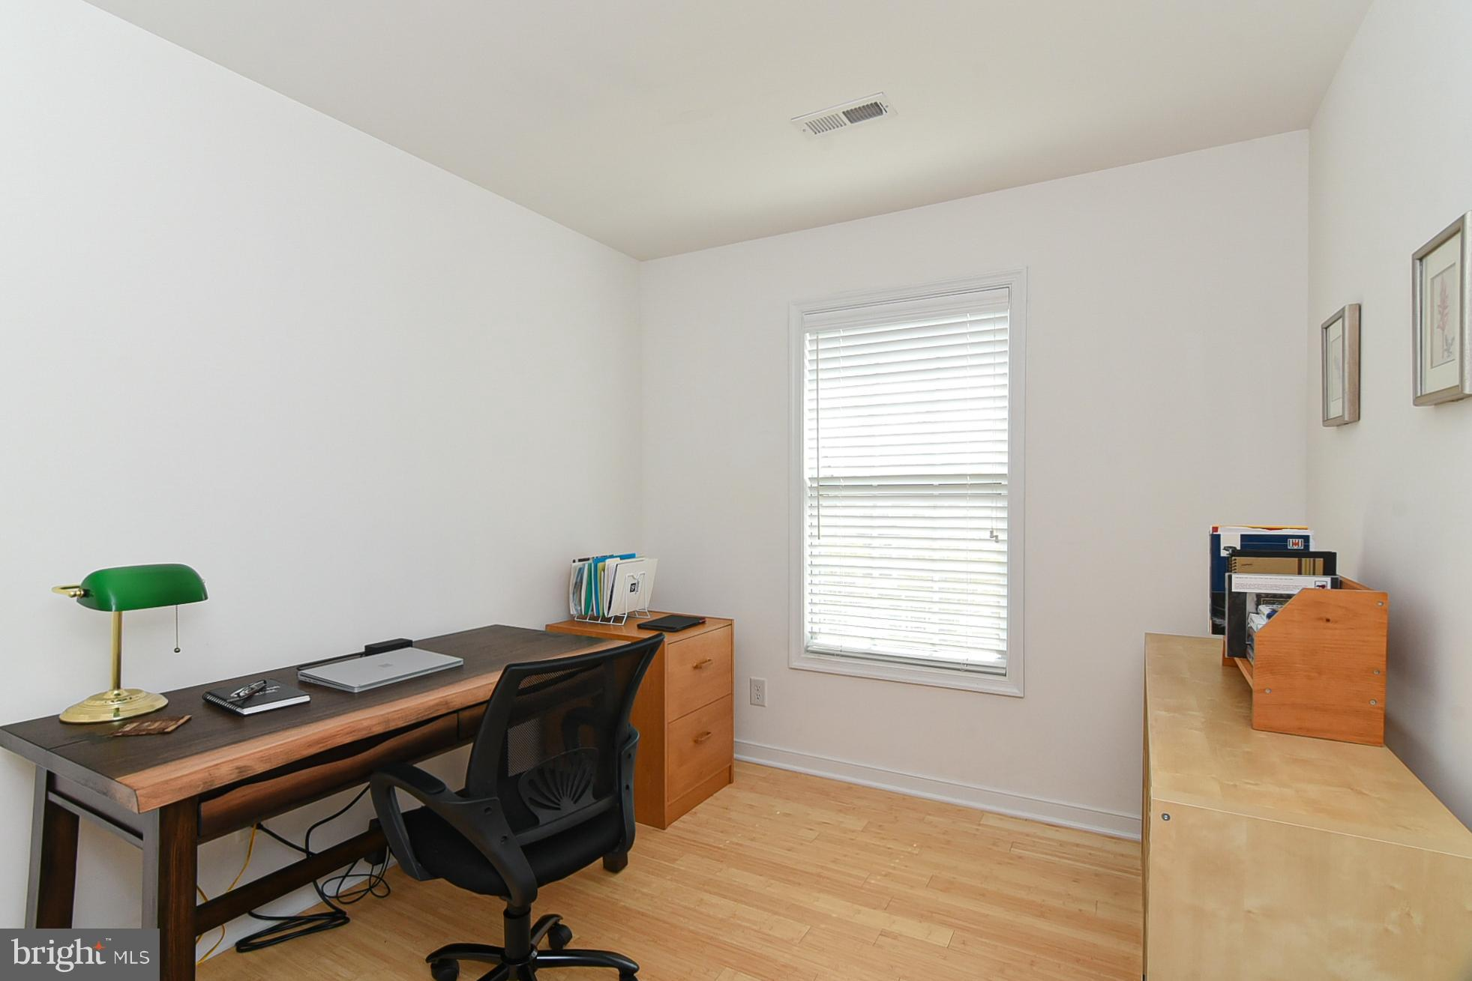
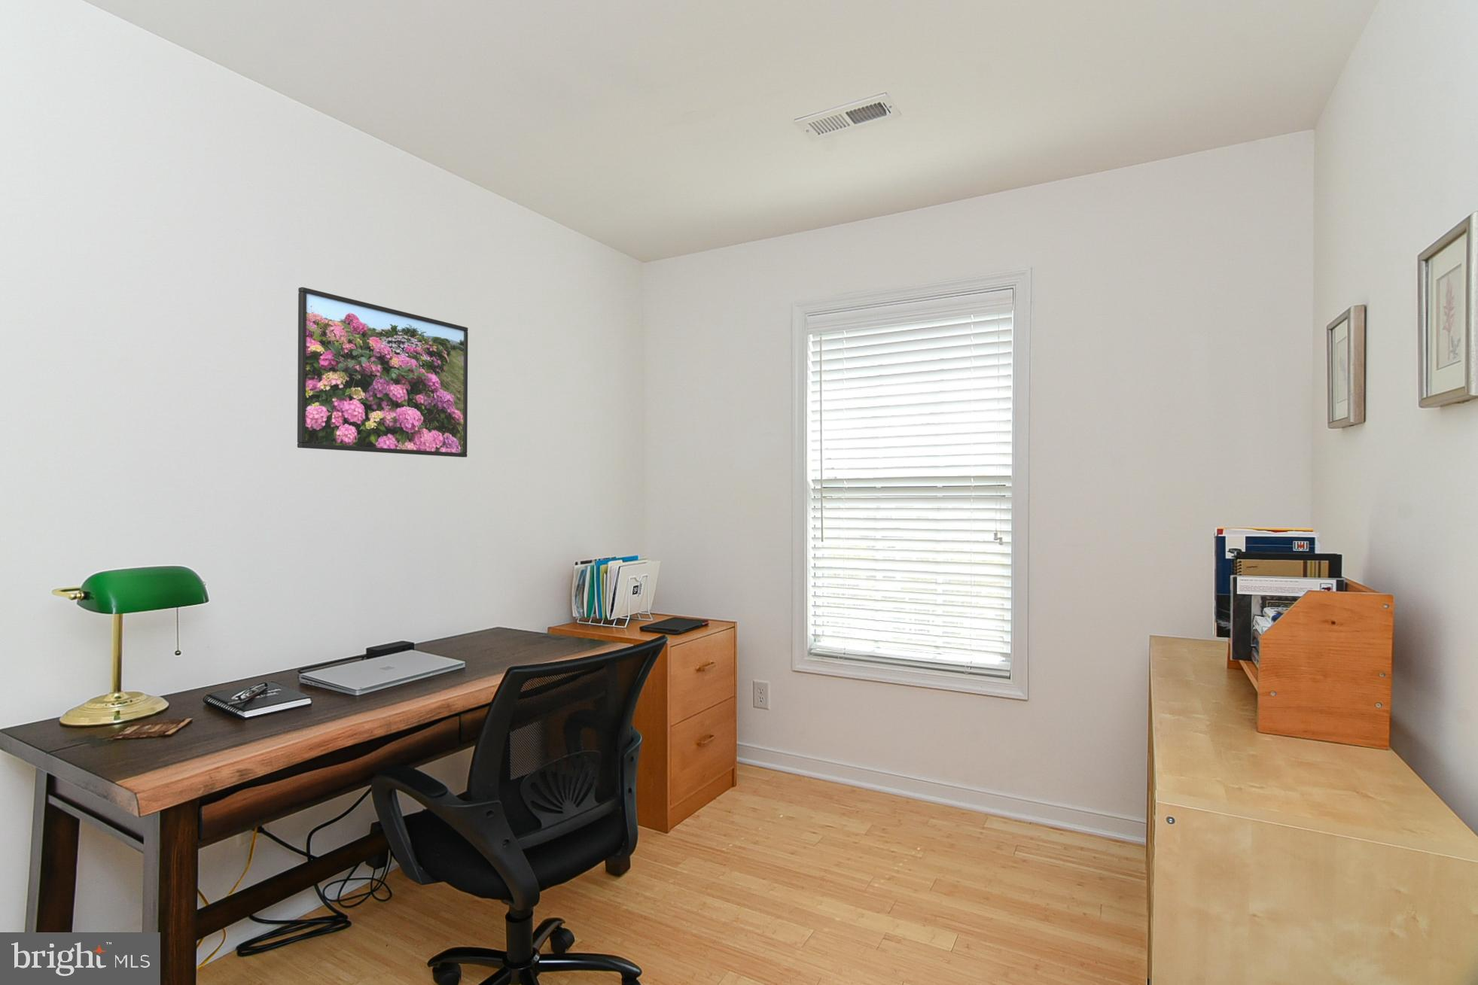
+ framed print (391, 380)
